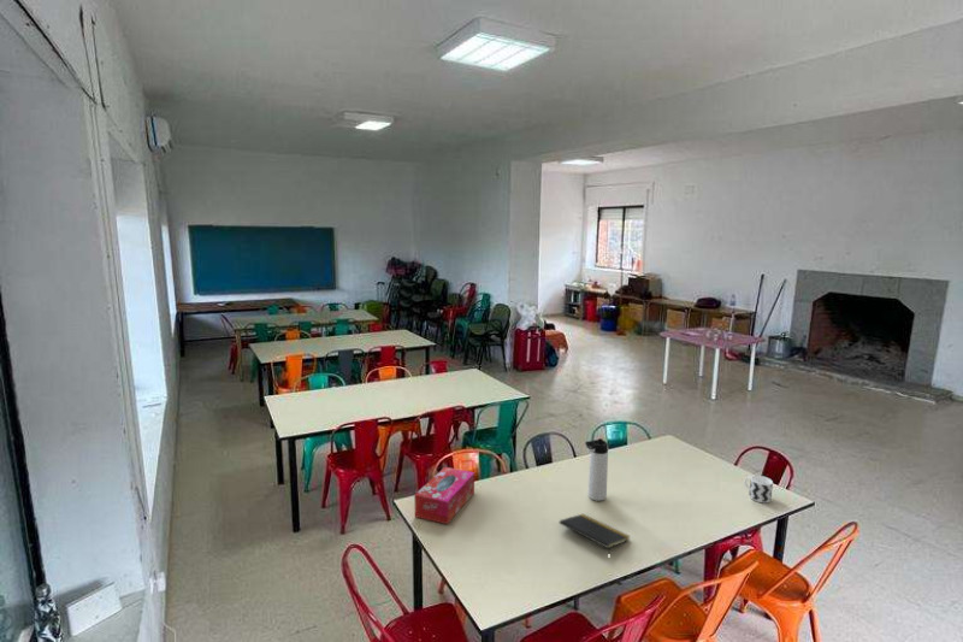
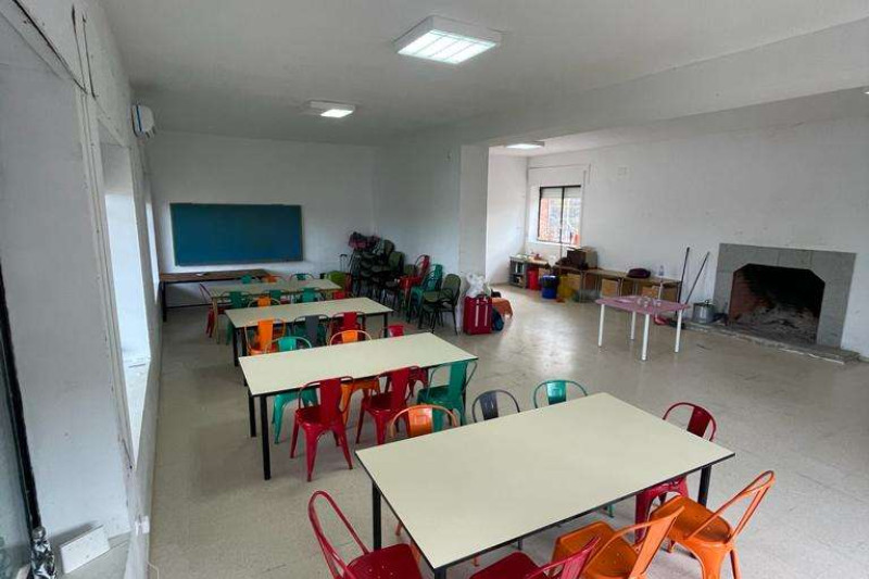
- cup (757, 487)
- tissue box (445, 493)
- notepad (593, 529)
- thermos bottle (595, 470)
